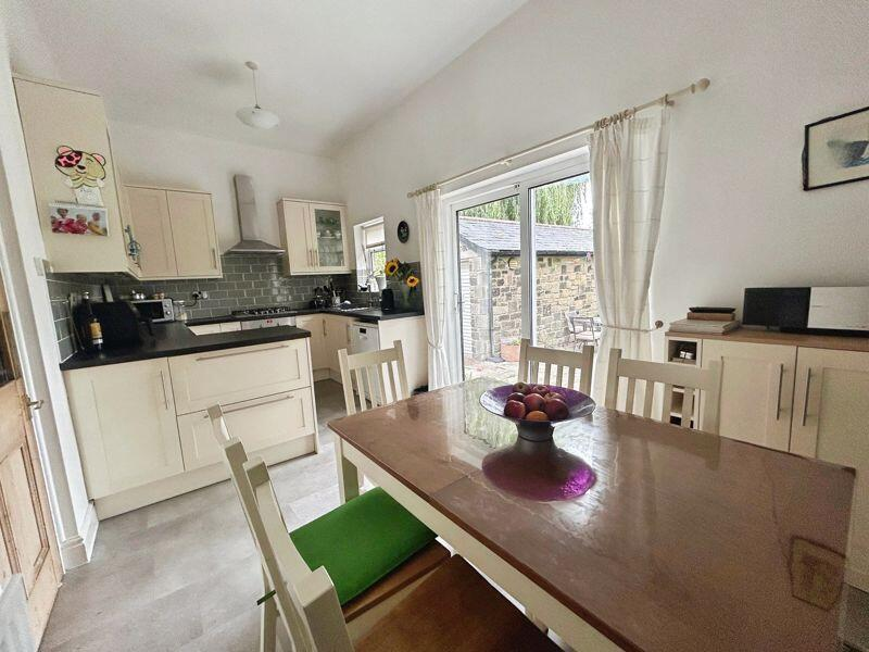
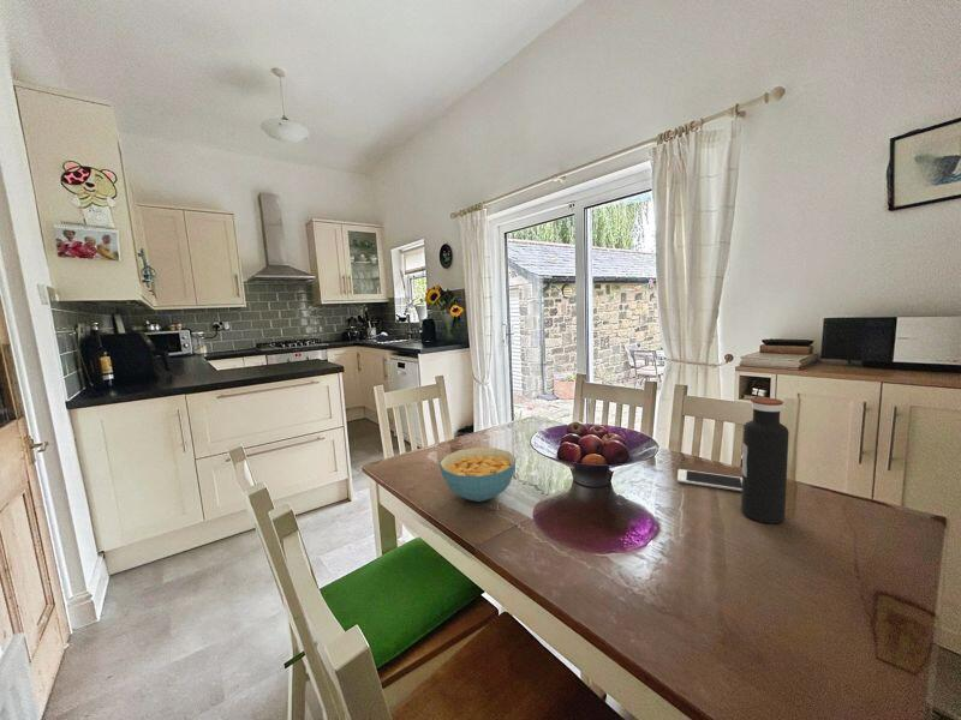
+ water bottle (764, 458)
+ cereal bowl (478, 478)
+ cell phone (711, 480)
